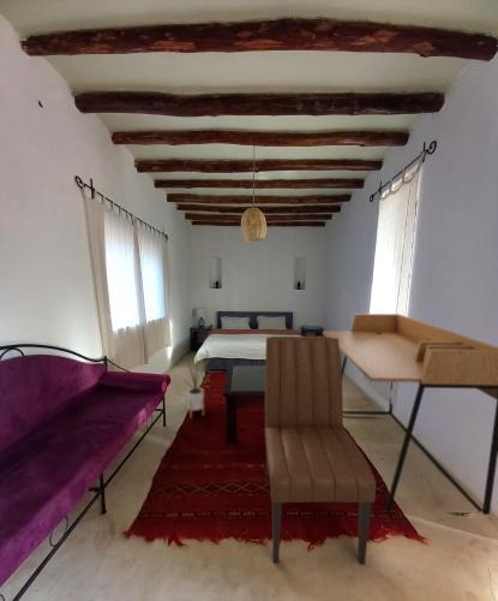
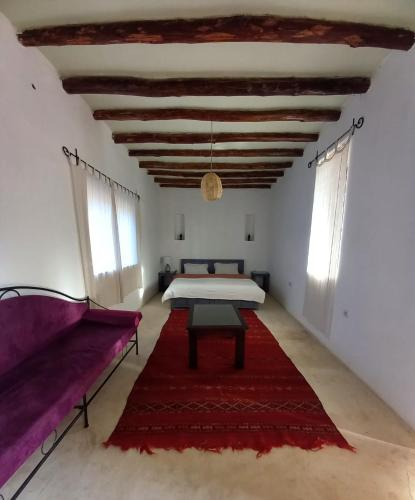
- house plant (194, 383)
- desk (390, 389)
- chair (308, 434)
